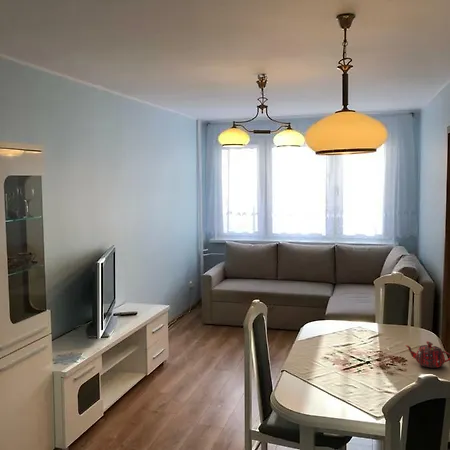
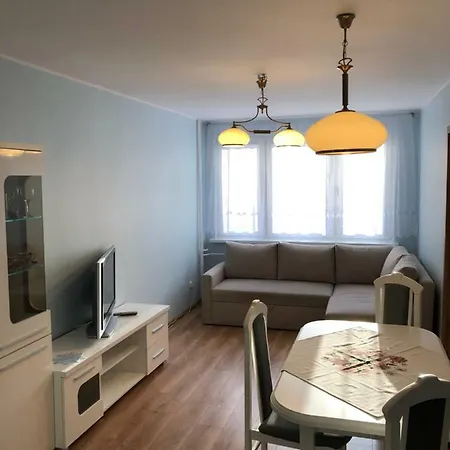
- teapot (428, 353)
